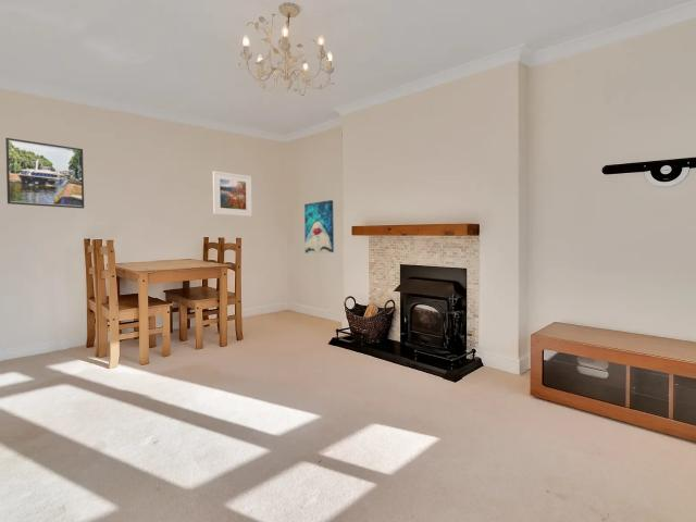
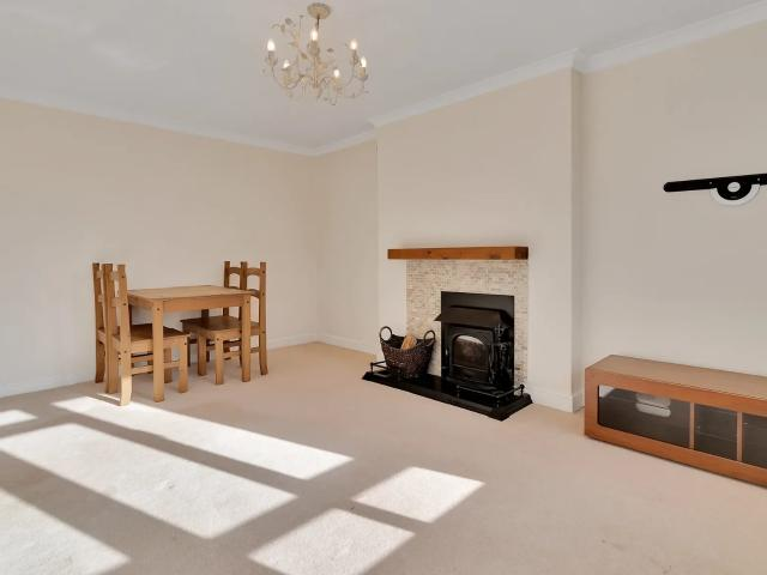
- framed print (47, 174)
- wall art (319, 227)
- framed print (233, 194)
